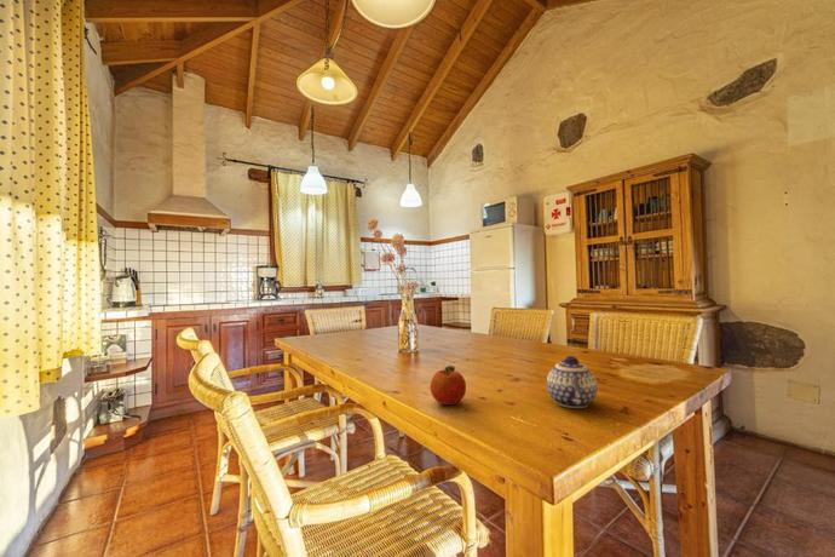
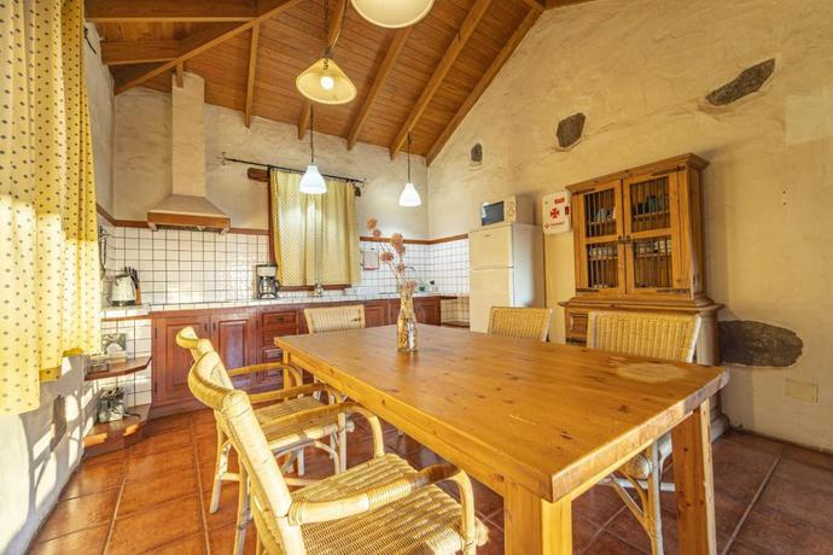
- teapot (570, 379)
- fruit (448, 383)
